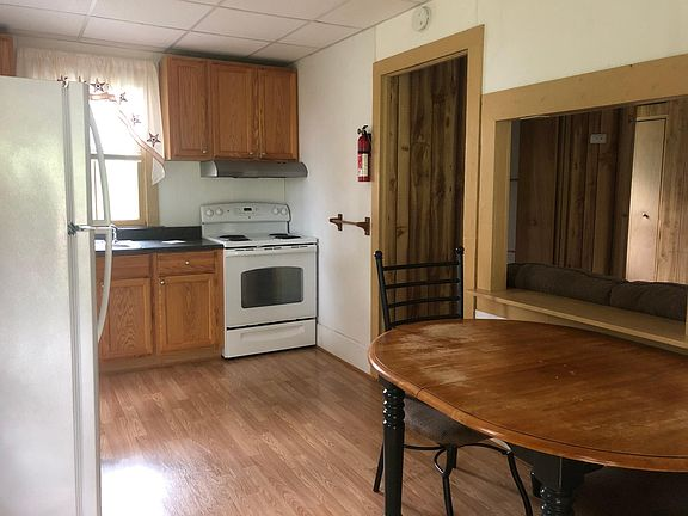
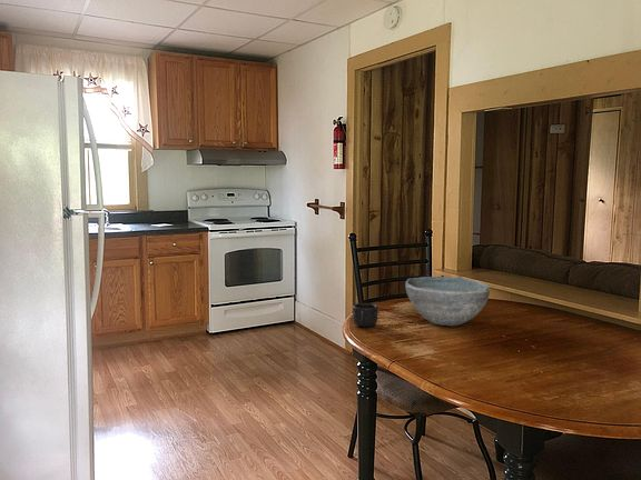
+ mug (364, 316)
+ bowl (446, 301)
